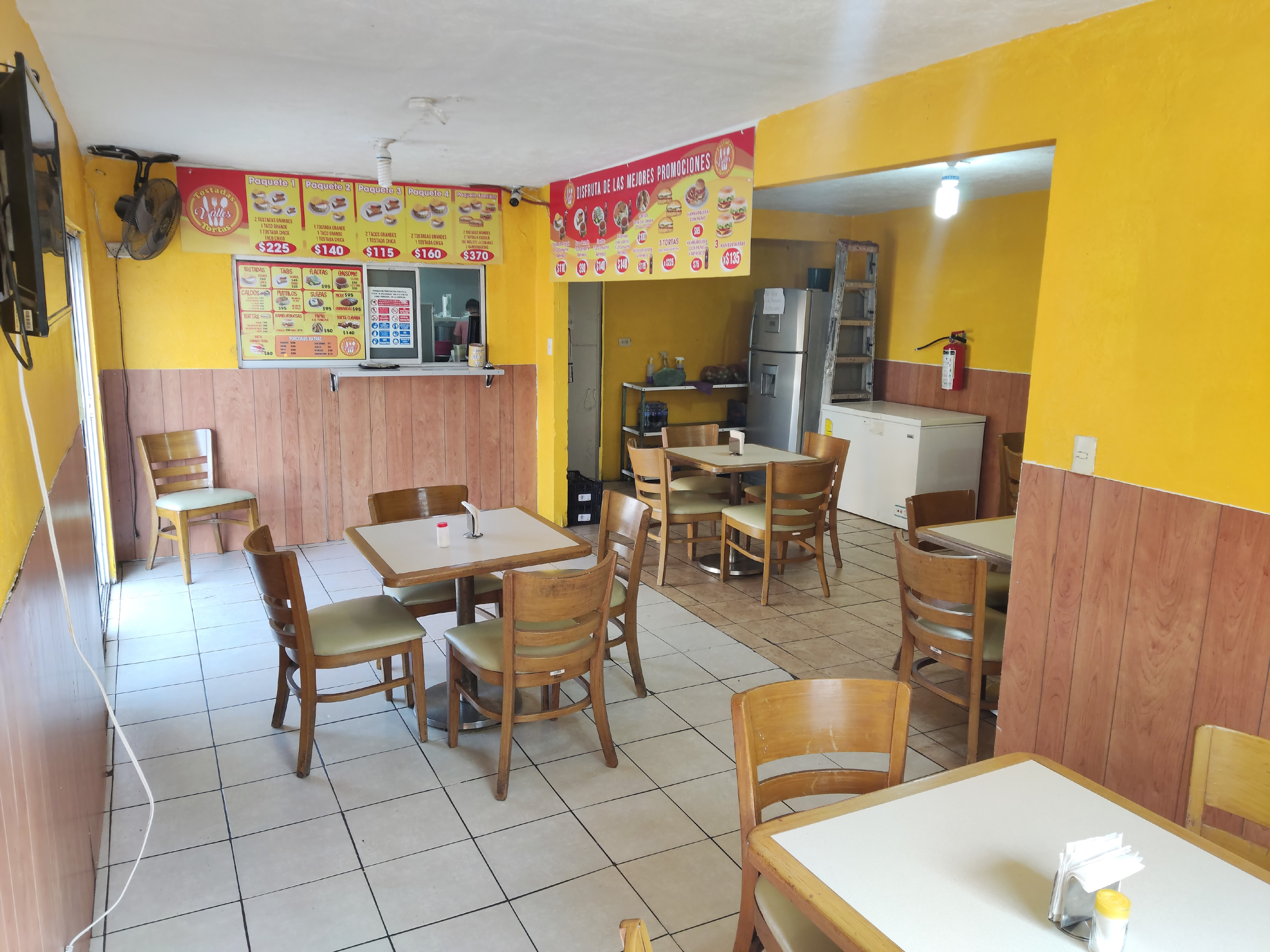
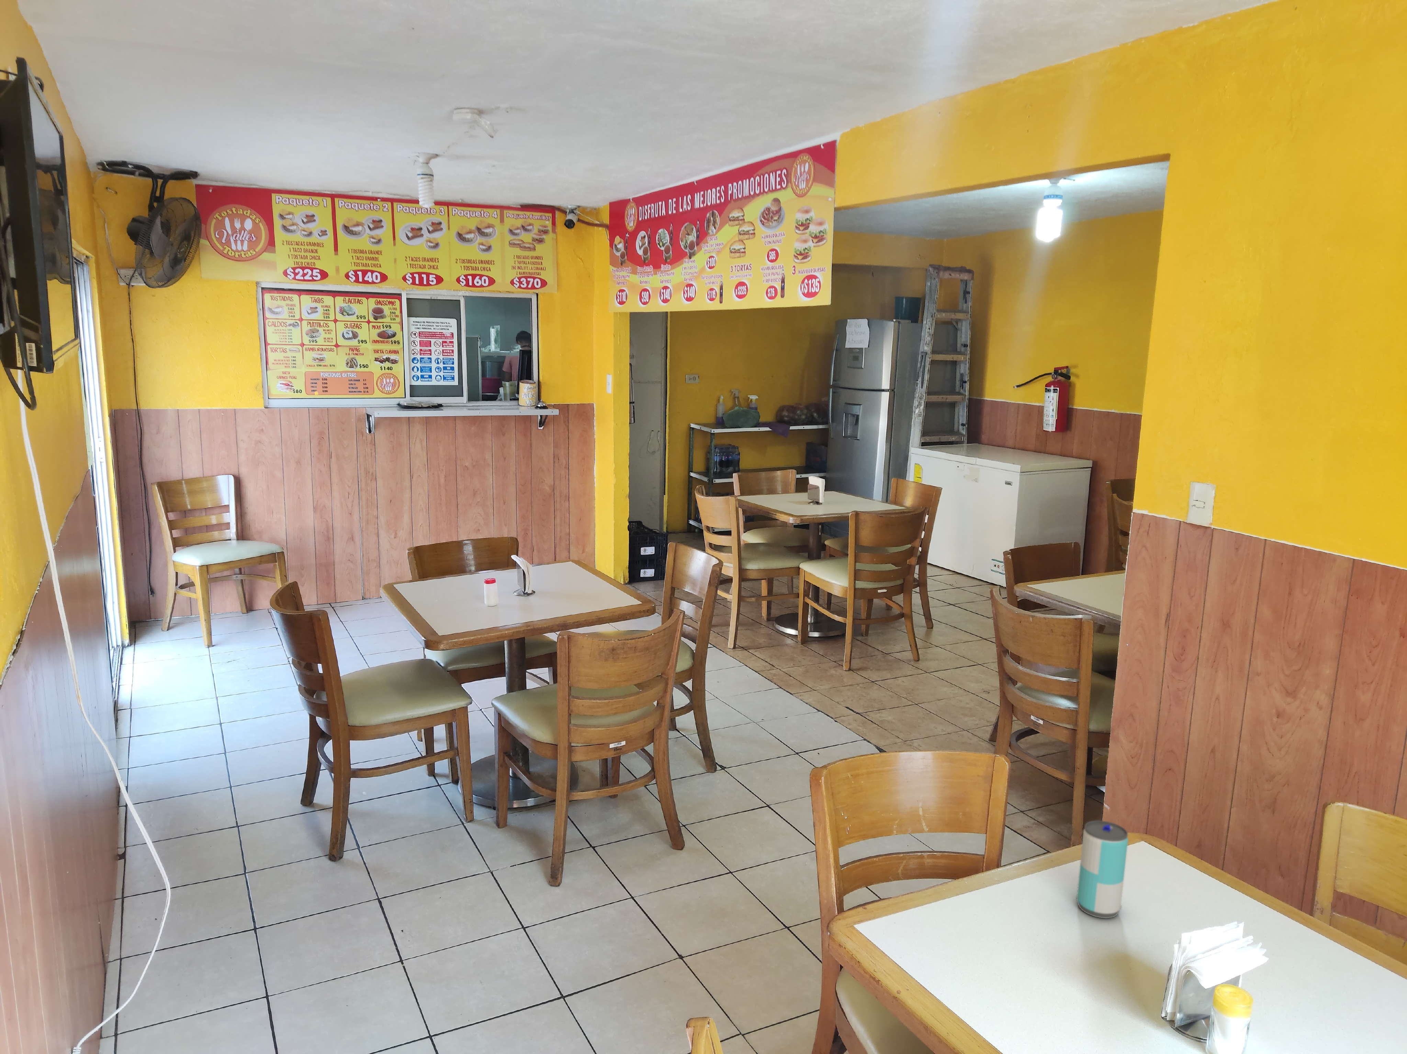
+ beverage can (1102, 869)
